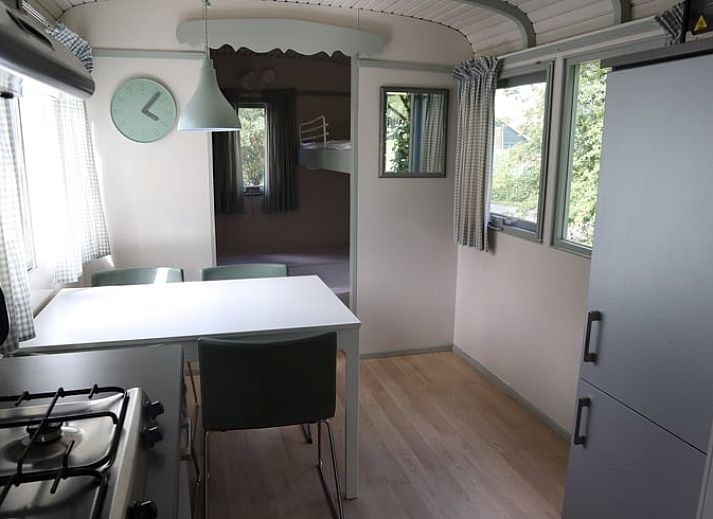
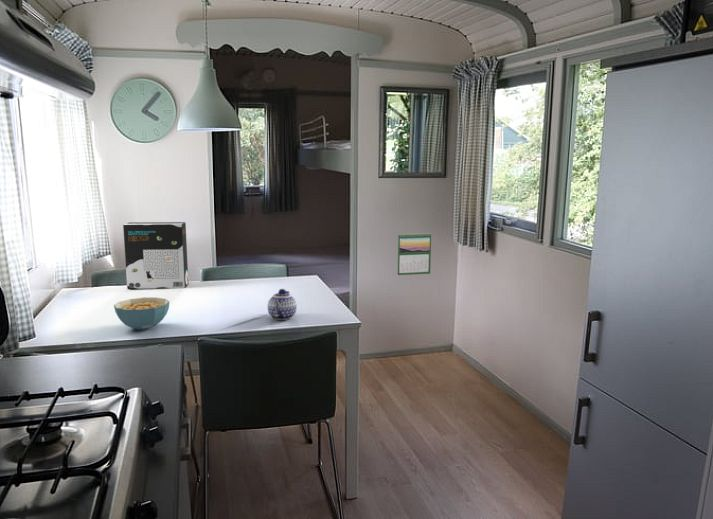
+ cereal bowl (142, 315)
+ teapot (282, 303)
+ calendar (414, 253)
+ cereal box (156, 255)
